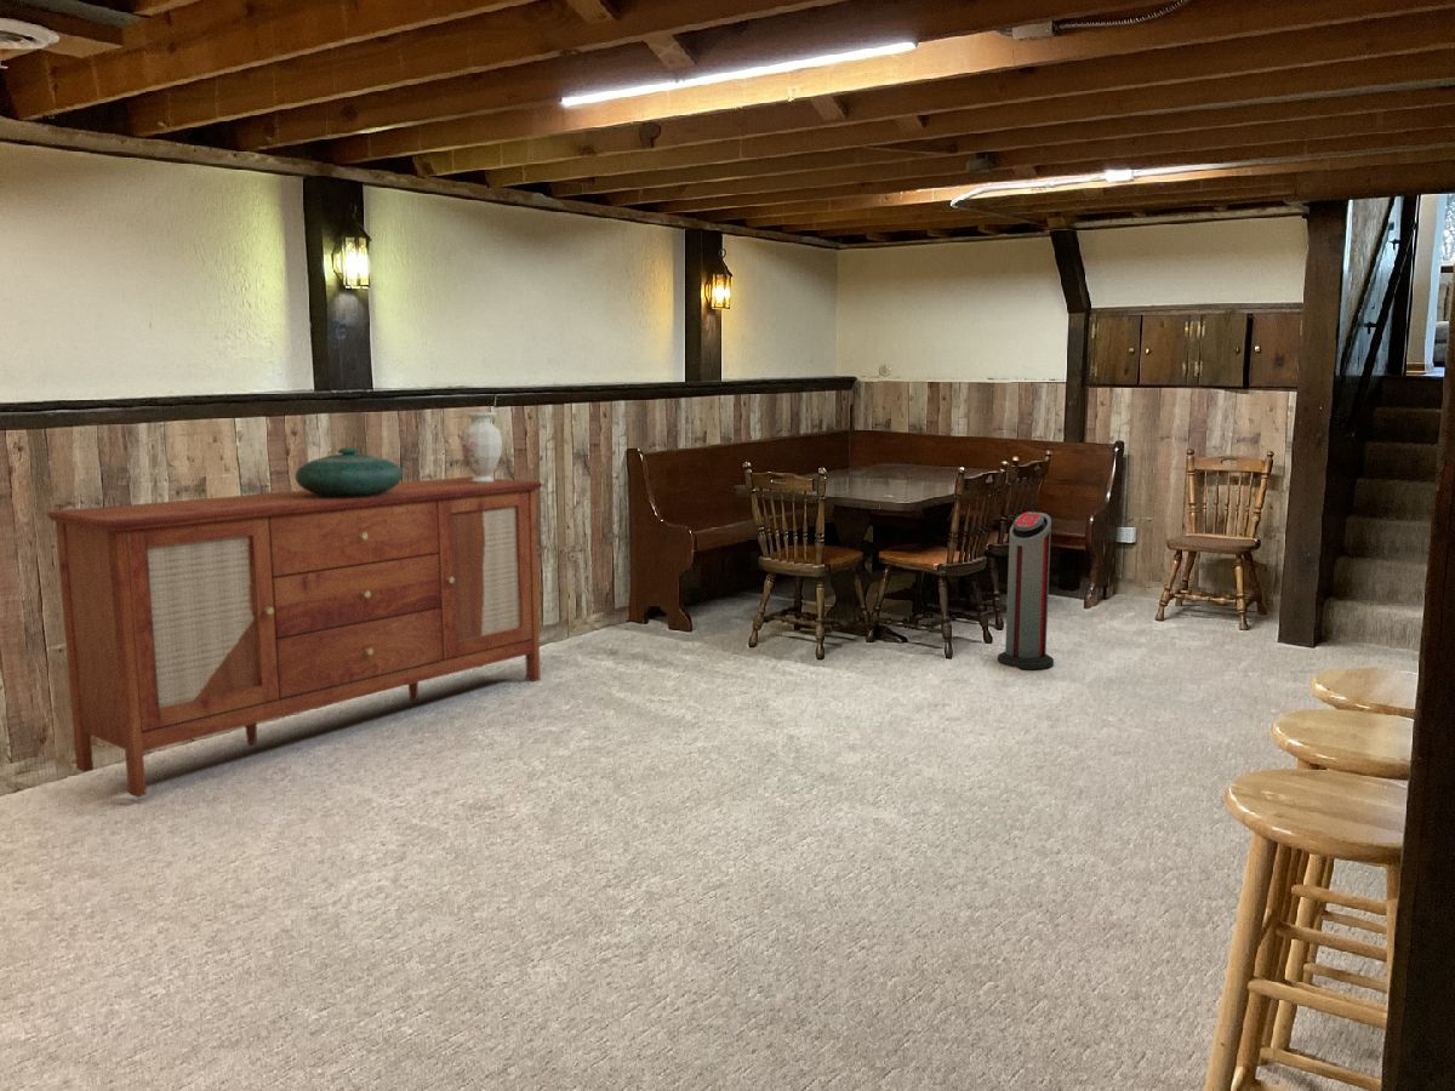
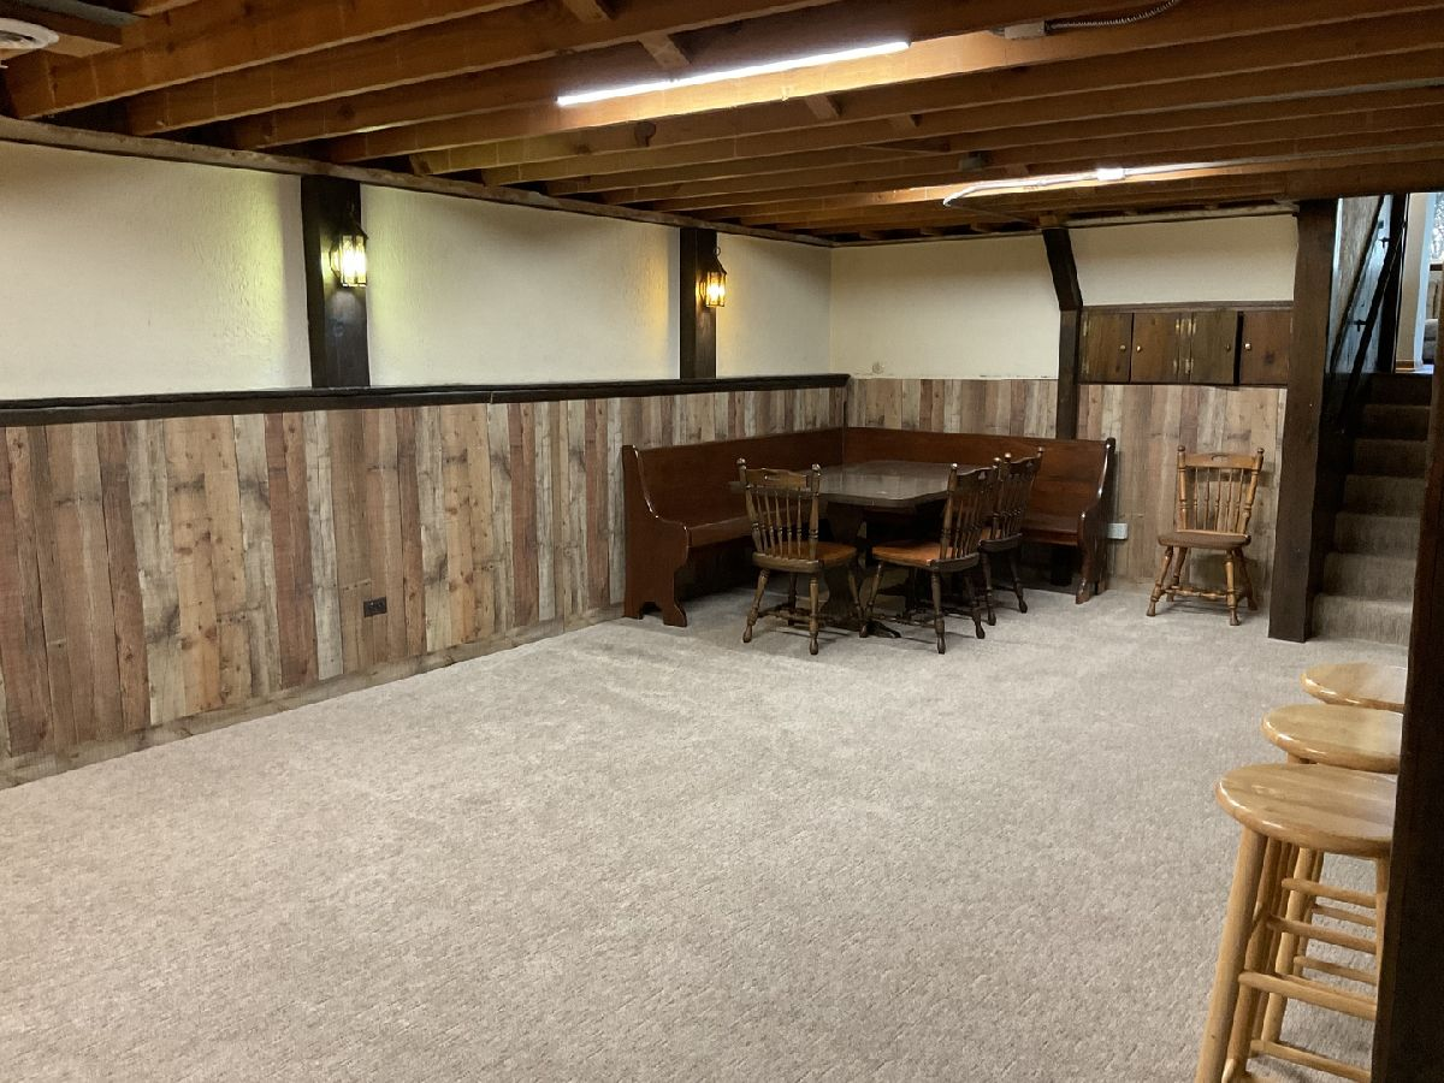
- air purifier (1027, 588)
- vase (481, 446)
- sideboard (332, 610)
- decorative bowl (349, 470)
